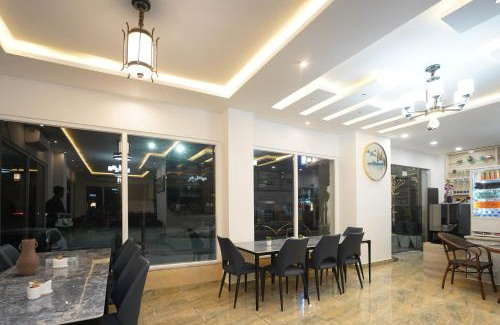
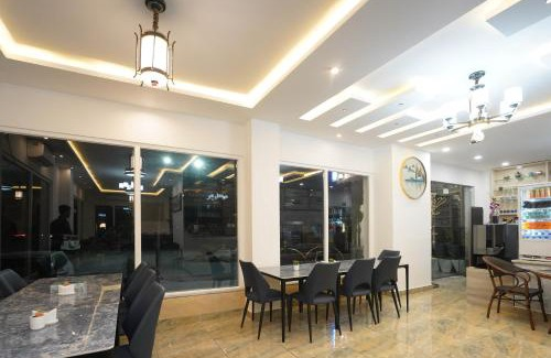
- vase (28, 256)
